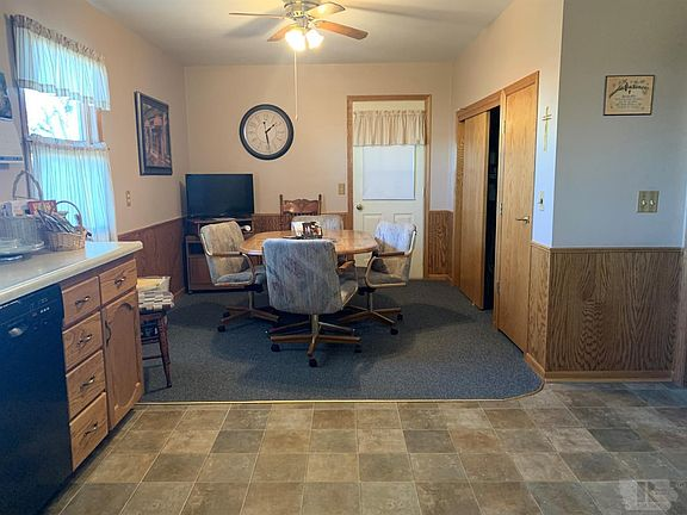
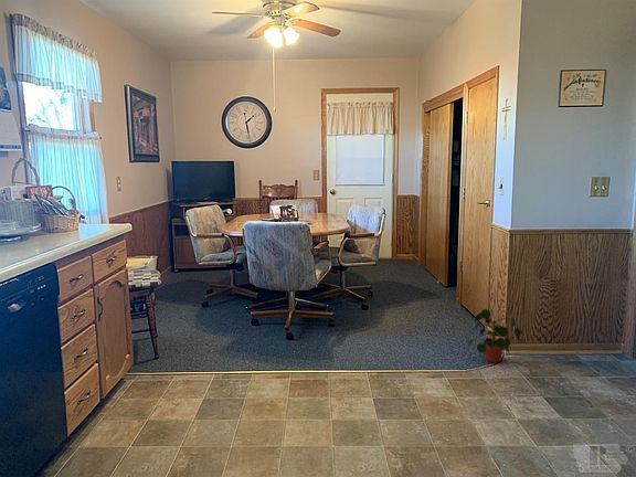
+ potted plant (494, 335)
